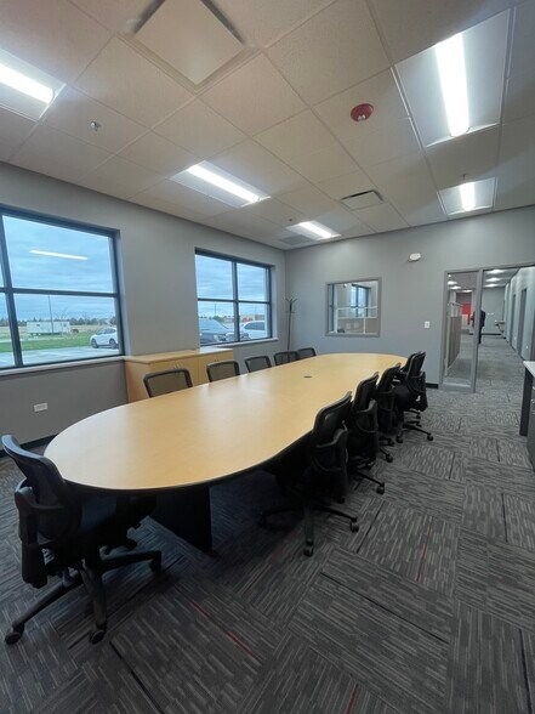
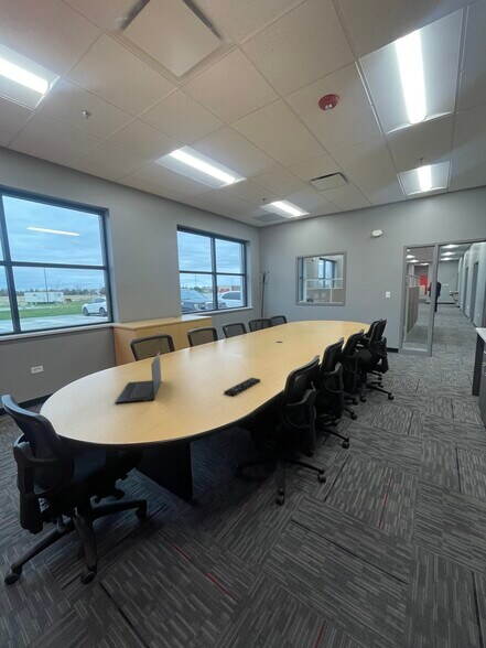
+ laptop (139, 381)
+ remote control (242, 386)
